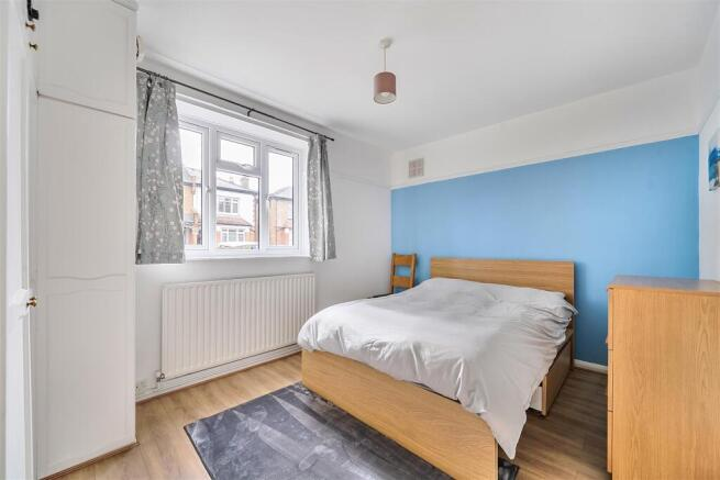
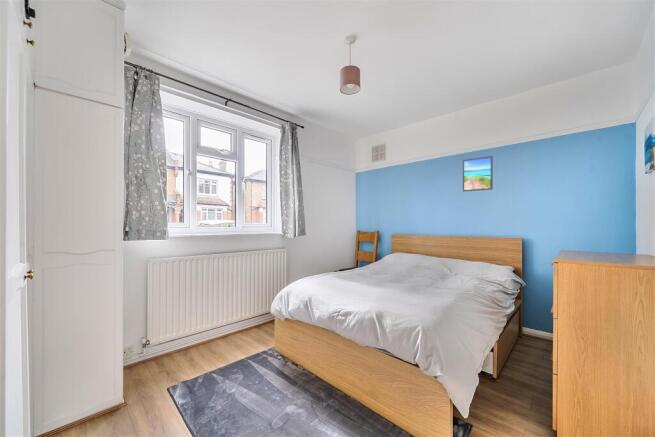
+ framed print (477, 174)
